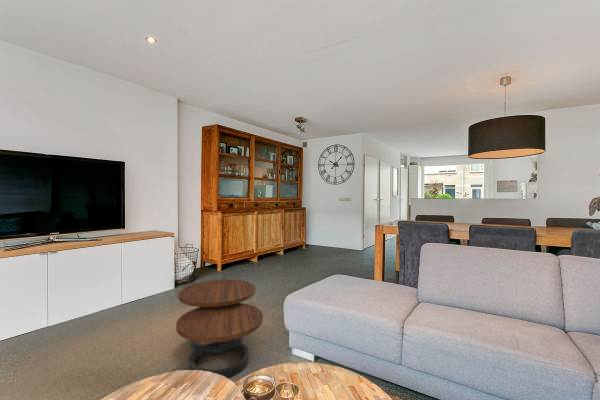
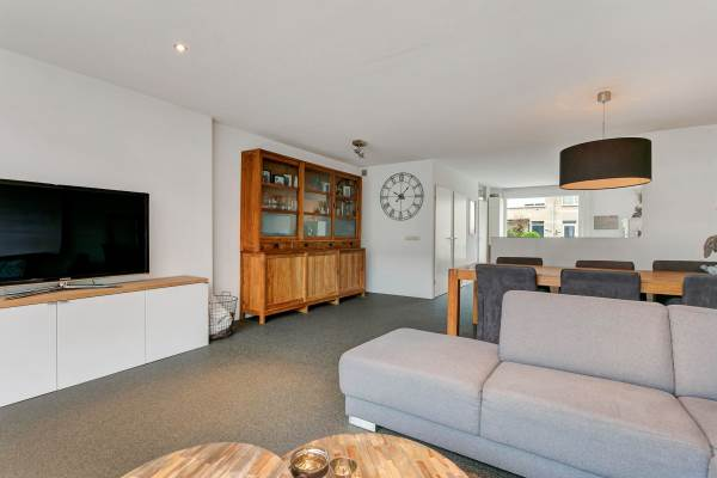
- coffee table (219, 323)
